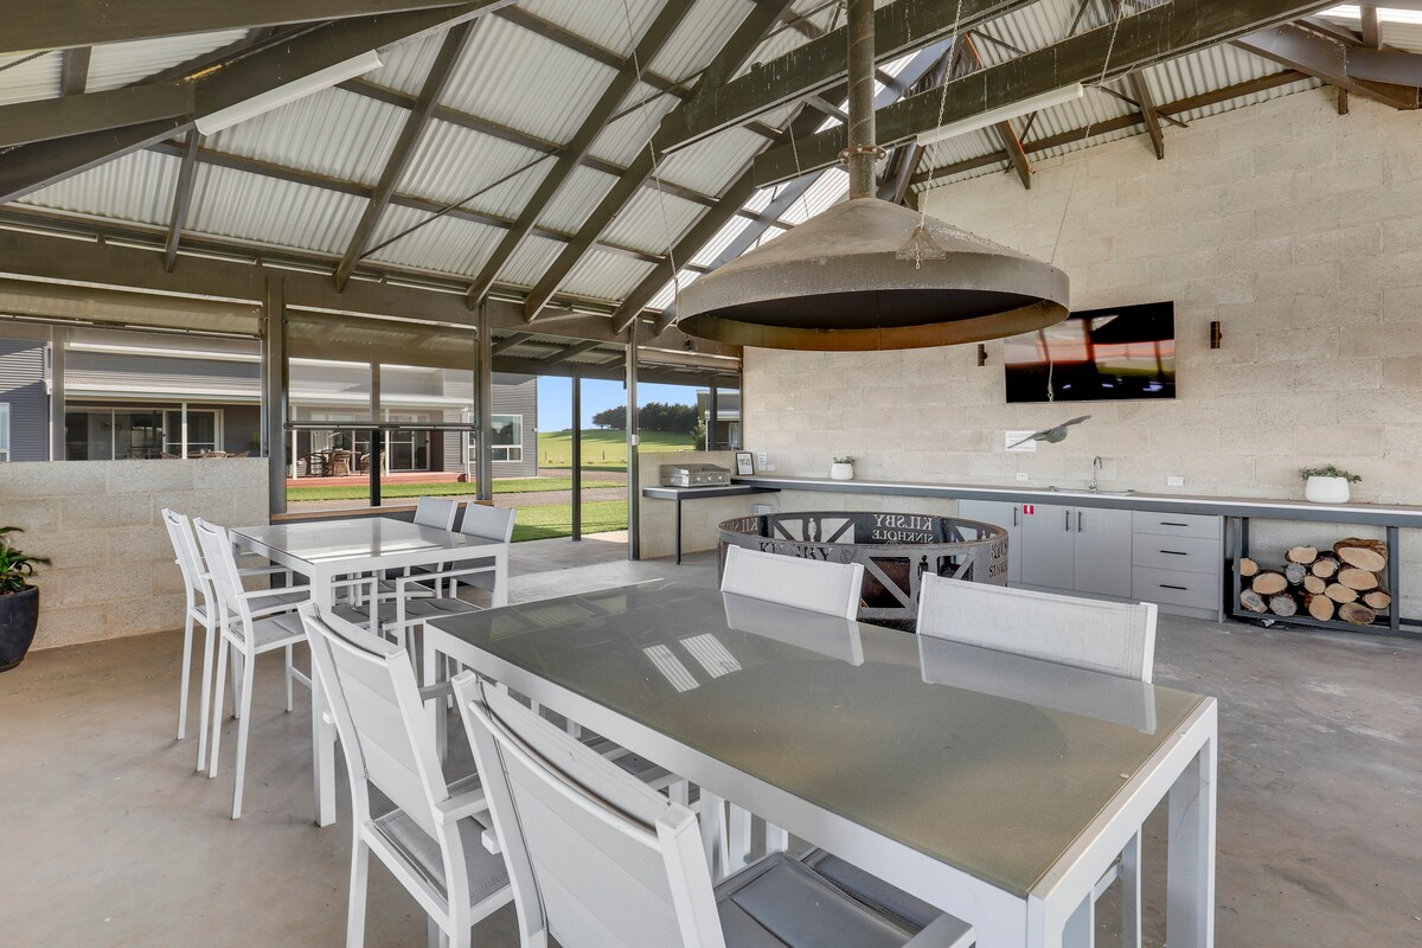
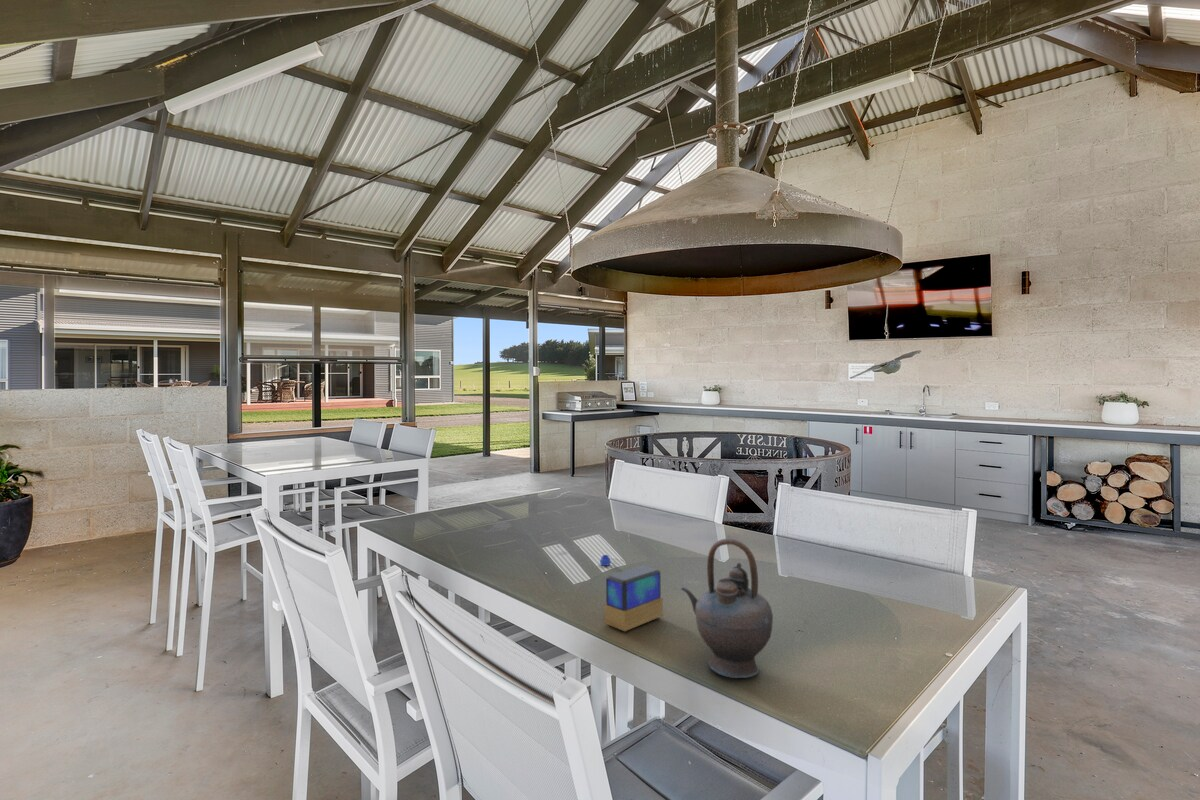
+ speaker (613, 574)
+ teapot (725, 602)
